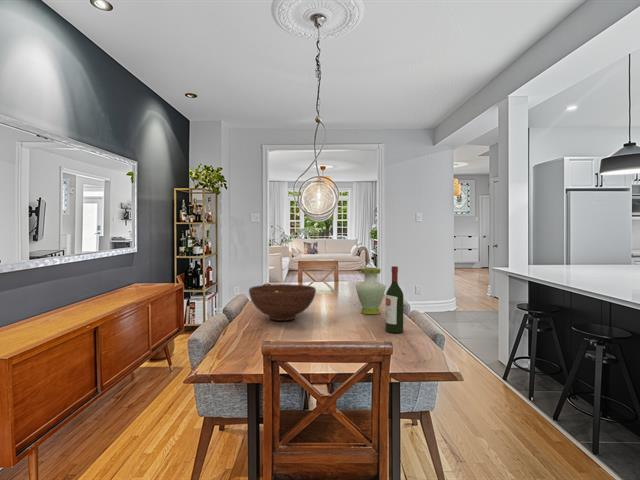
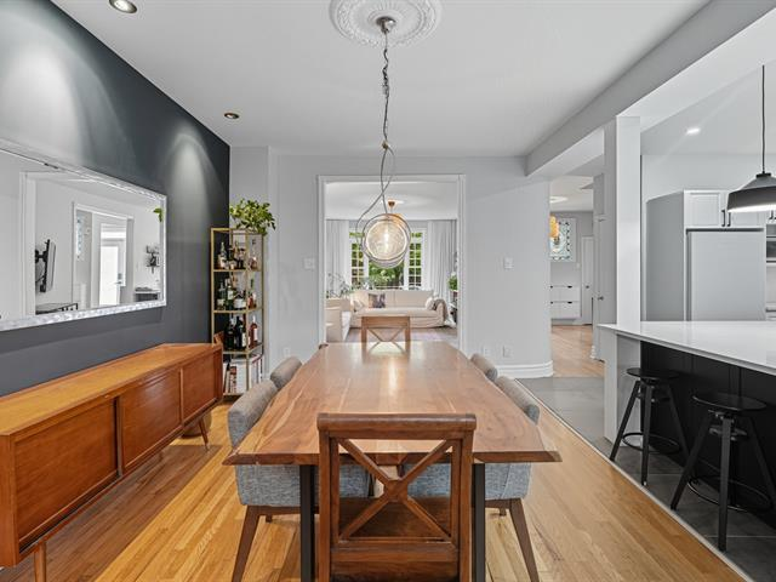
- fruit bowl (282, 303)
- wine bottle (394, 298)
- vase (370, 290)
